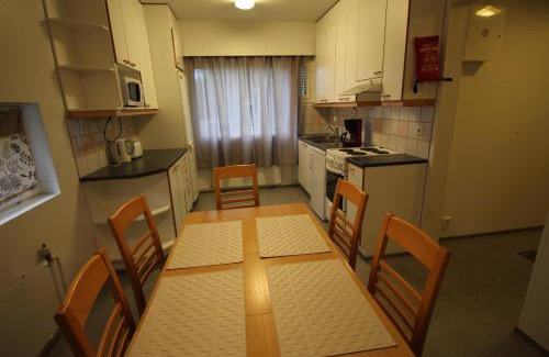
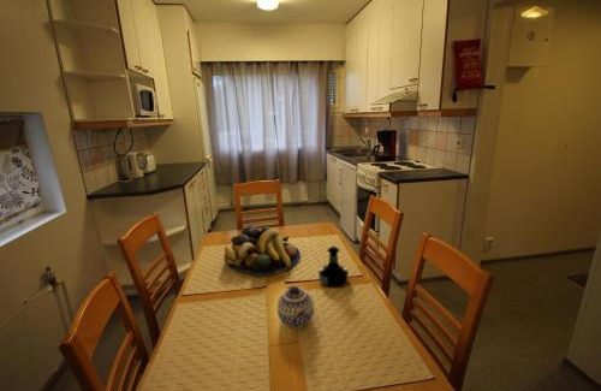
+ fruit bowl (262, 243)
+ tequila bottle (333, 263)
+ teapot (294, 303)
